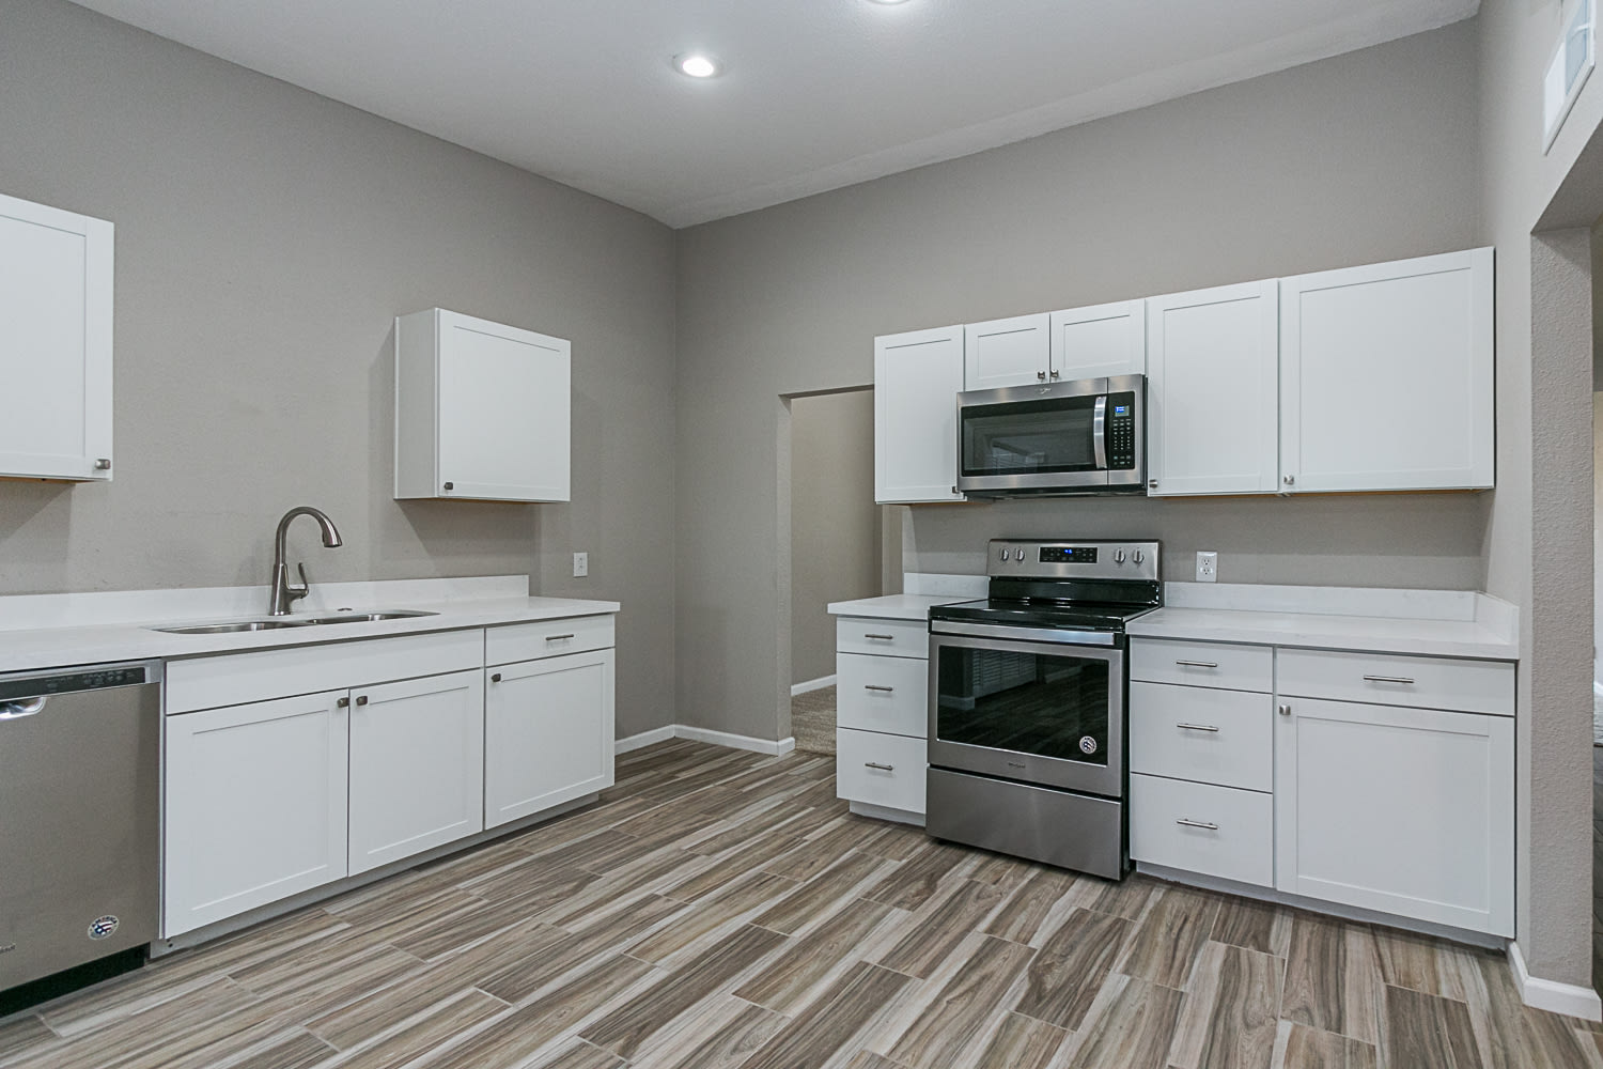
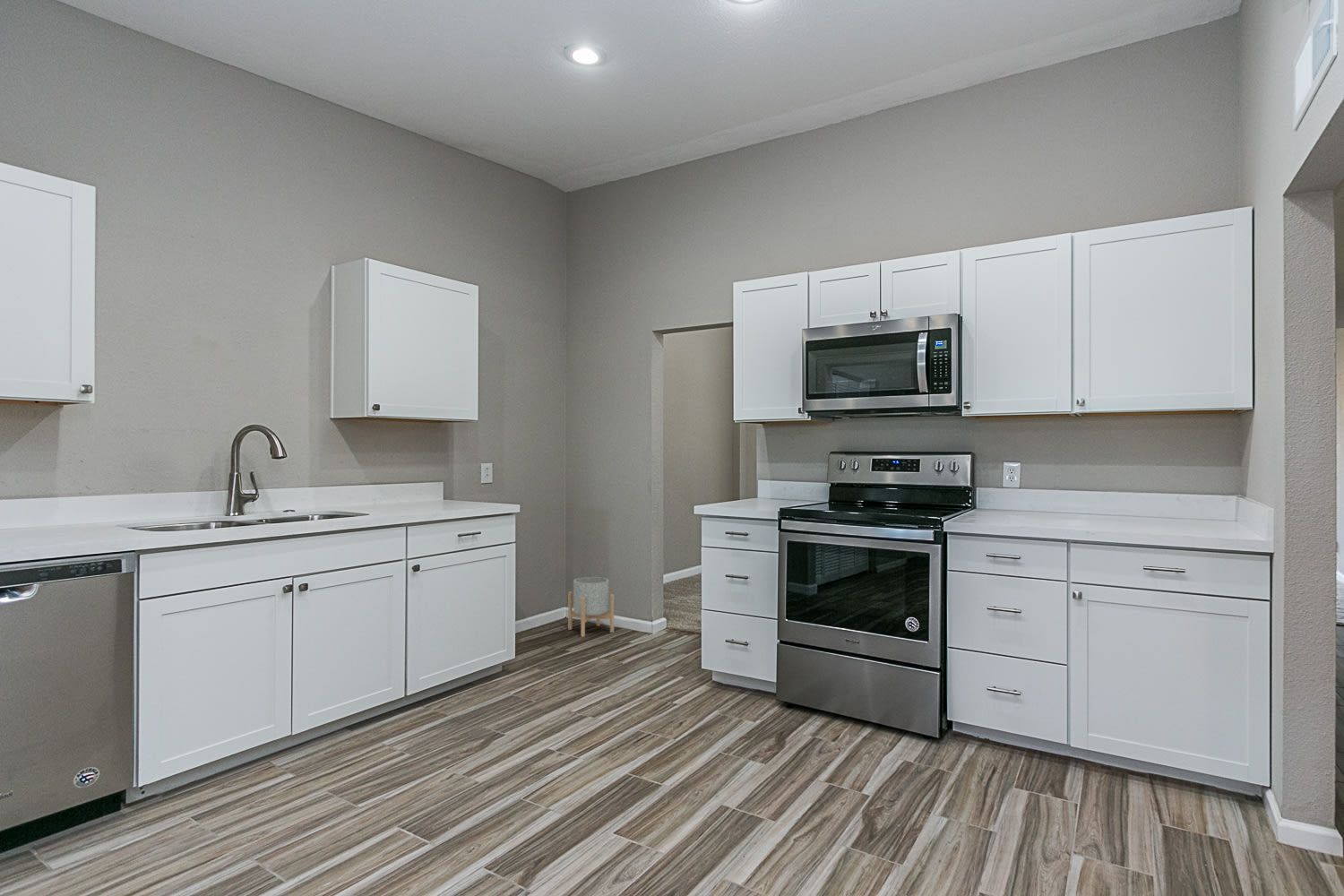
+ planter (590, 605)
